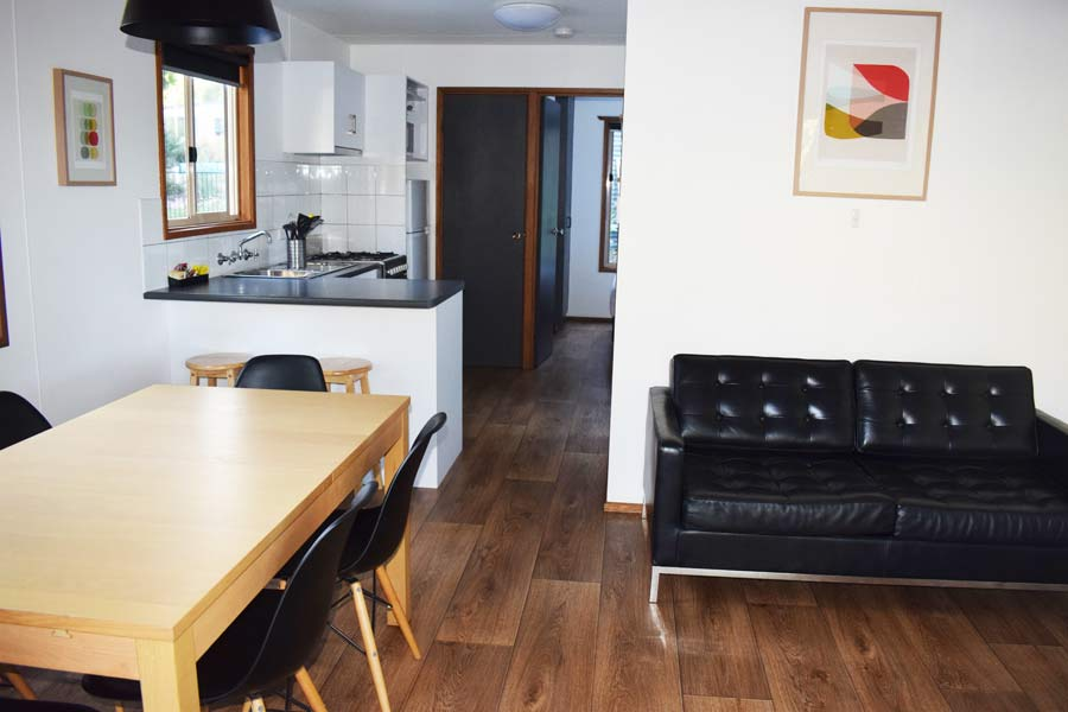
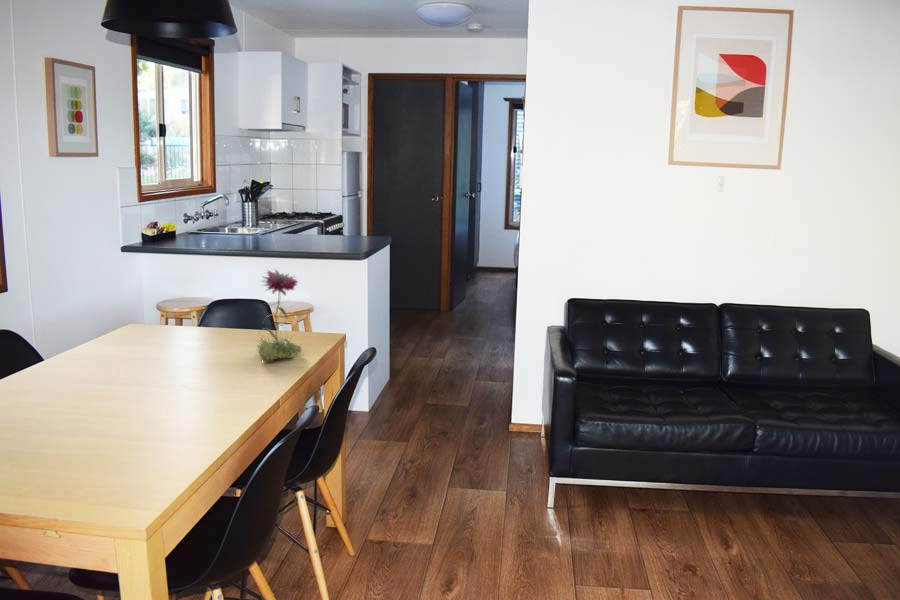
+ flower (276, 314)
